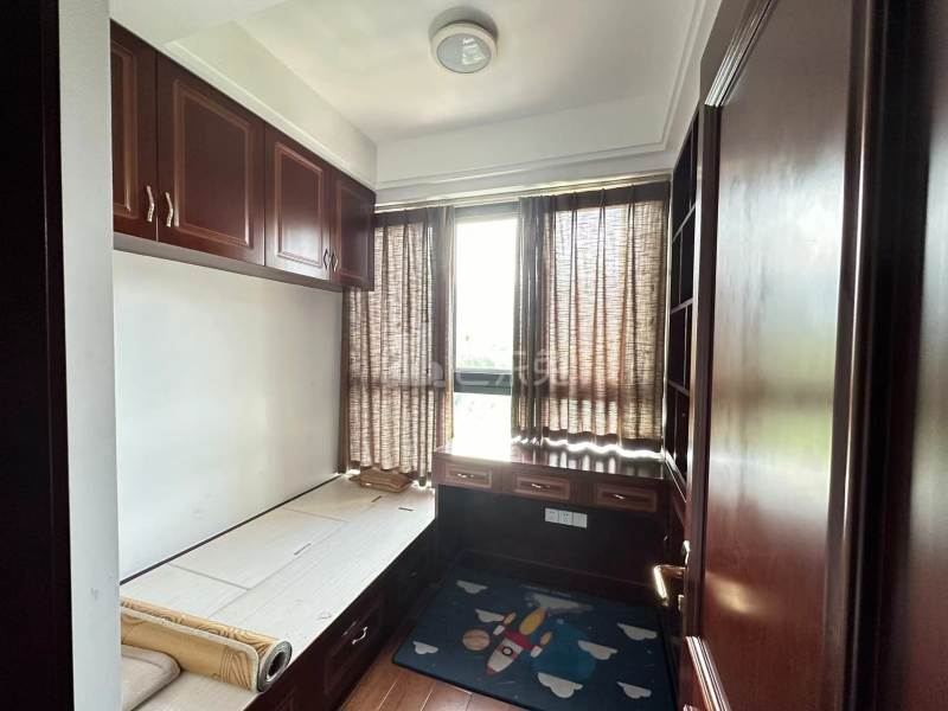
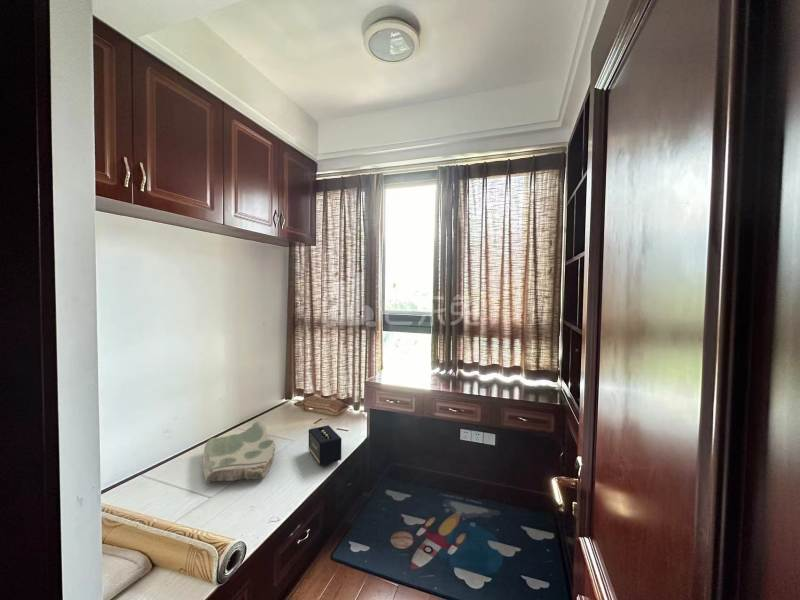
+ cushion (242, 452)
+ speaker (324, 444)
